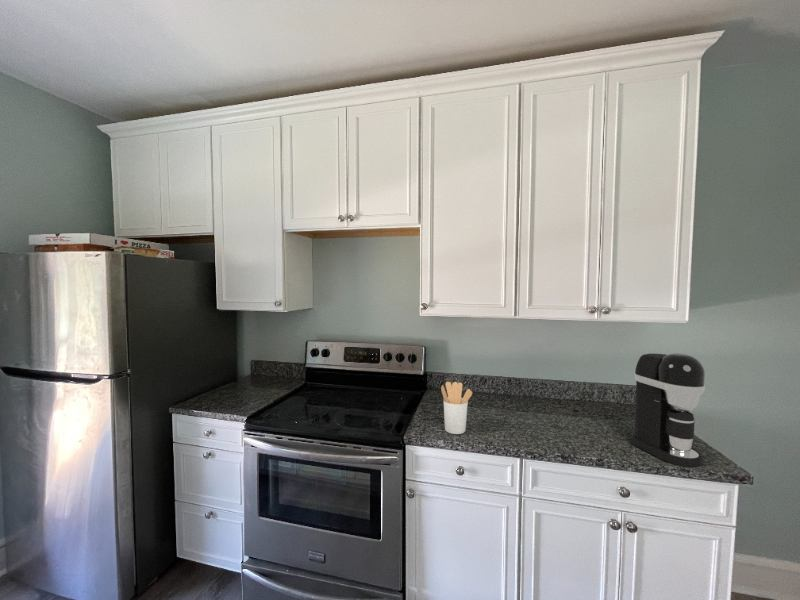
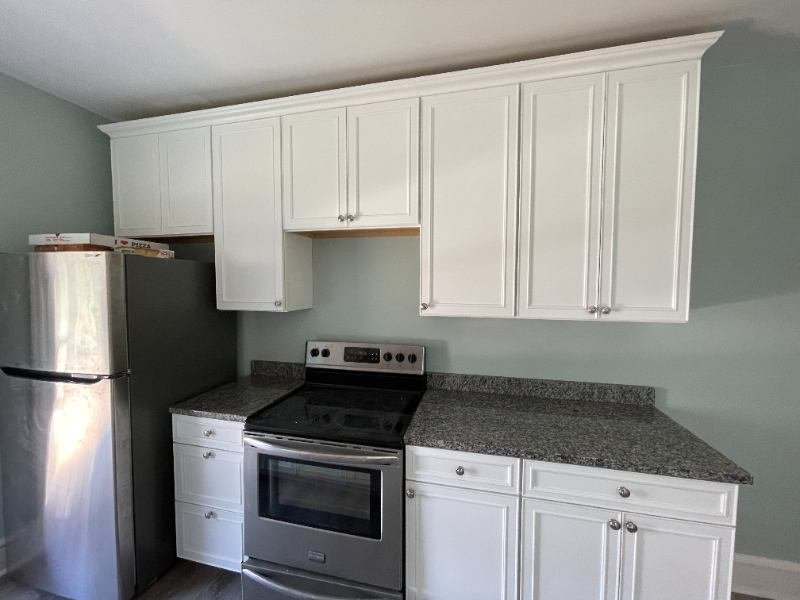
- coffee maker (666, 401)
- utensil holder (454, 405)
